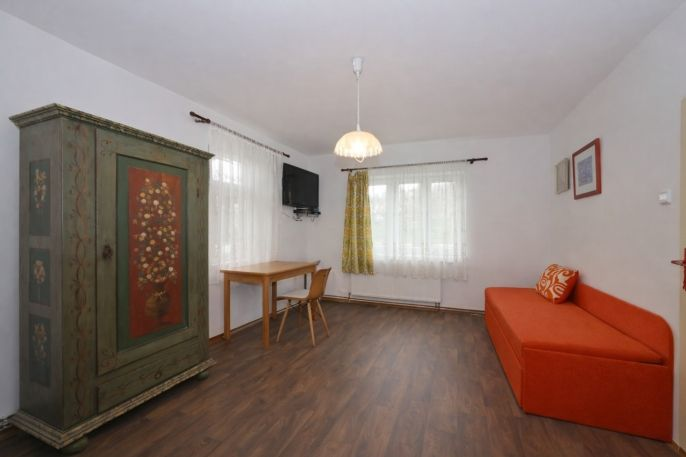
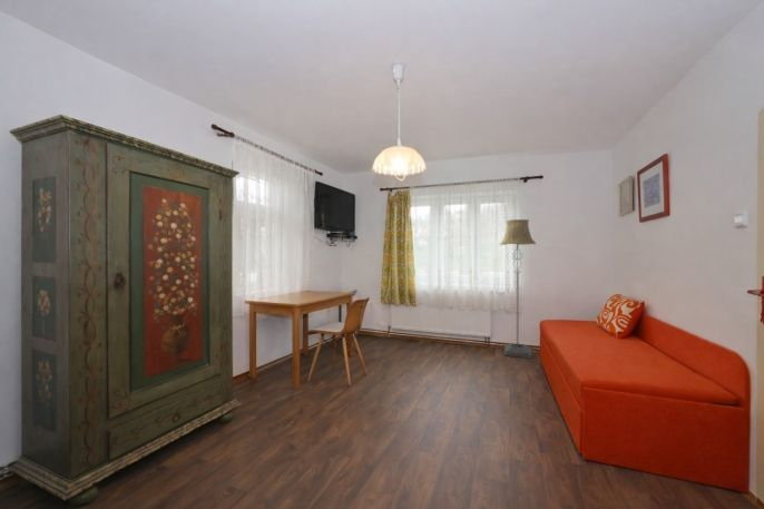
+ floor lamp (517, 286)
